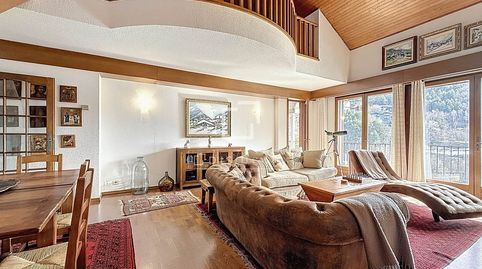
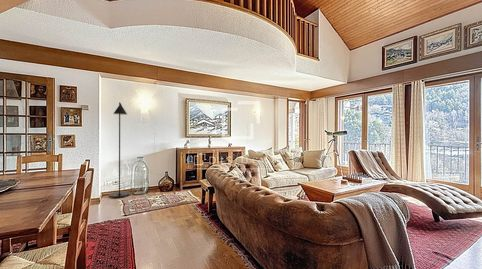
+ floor lamp (119, 149)
